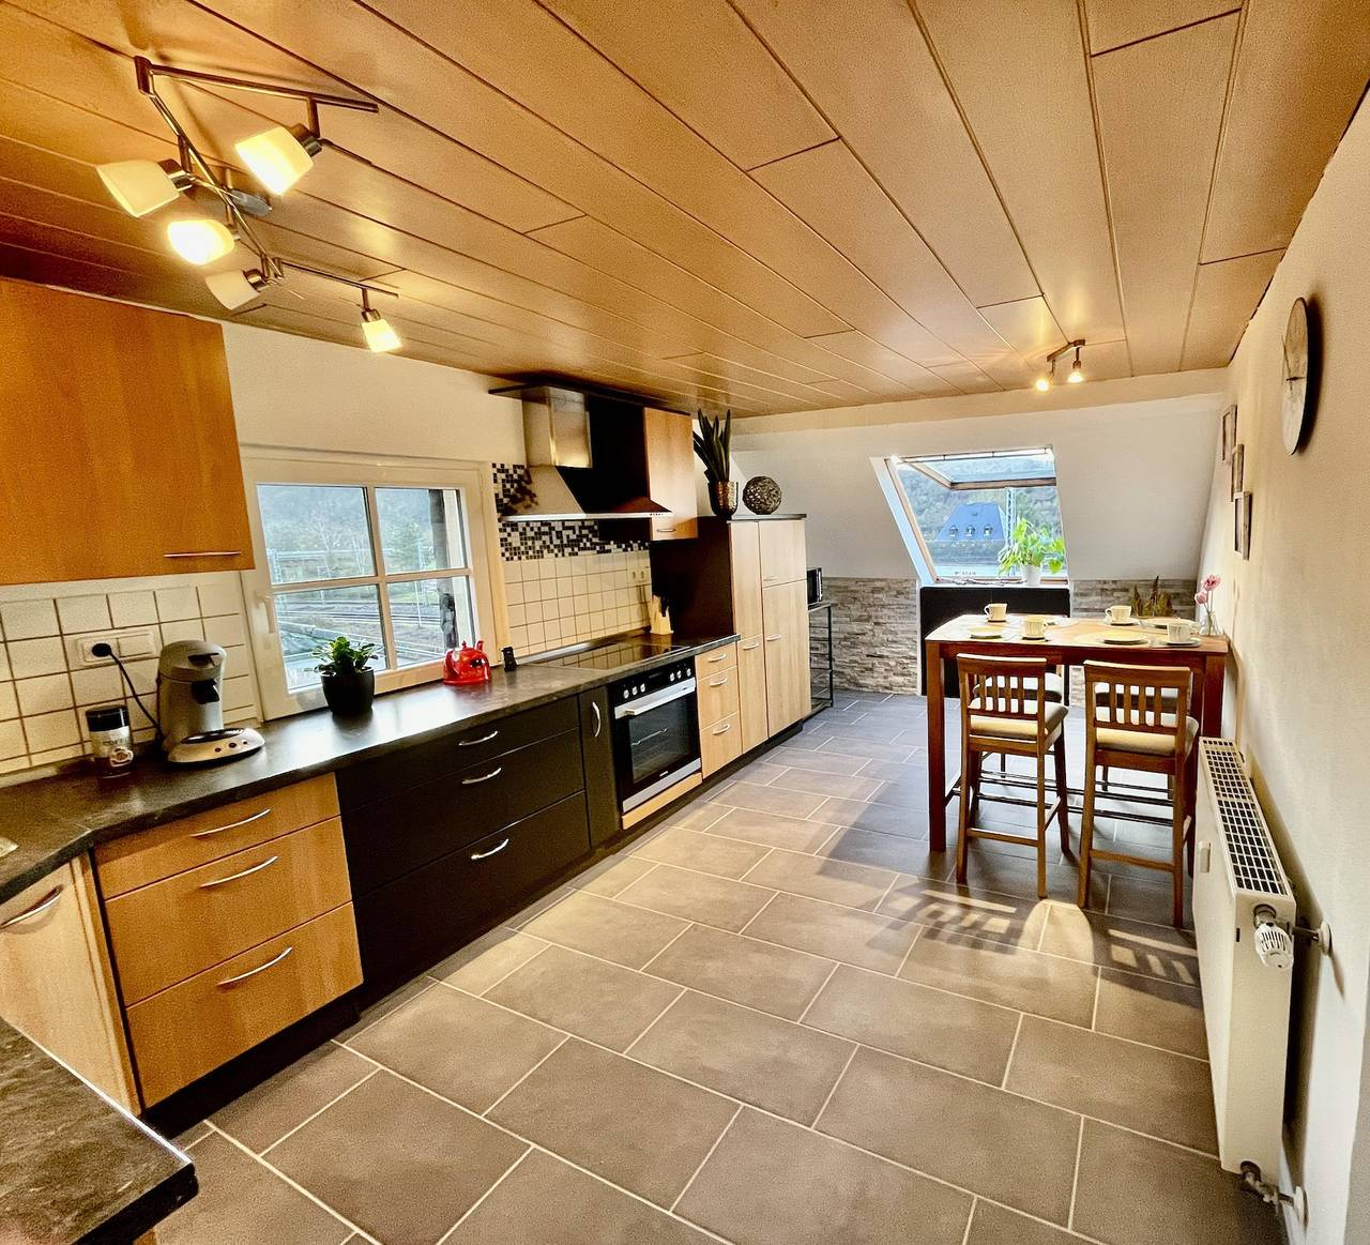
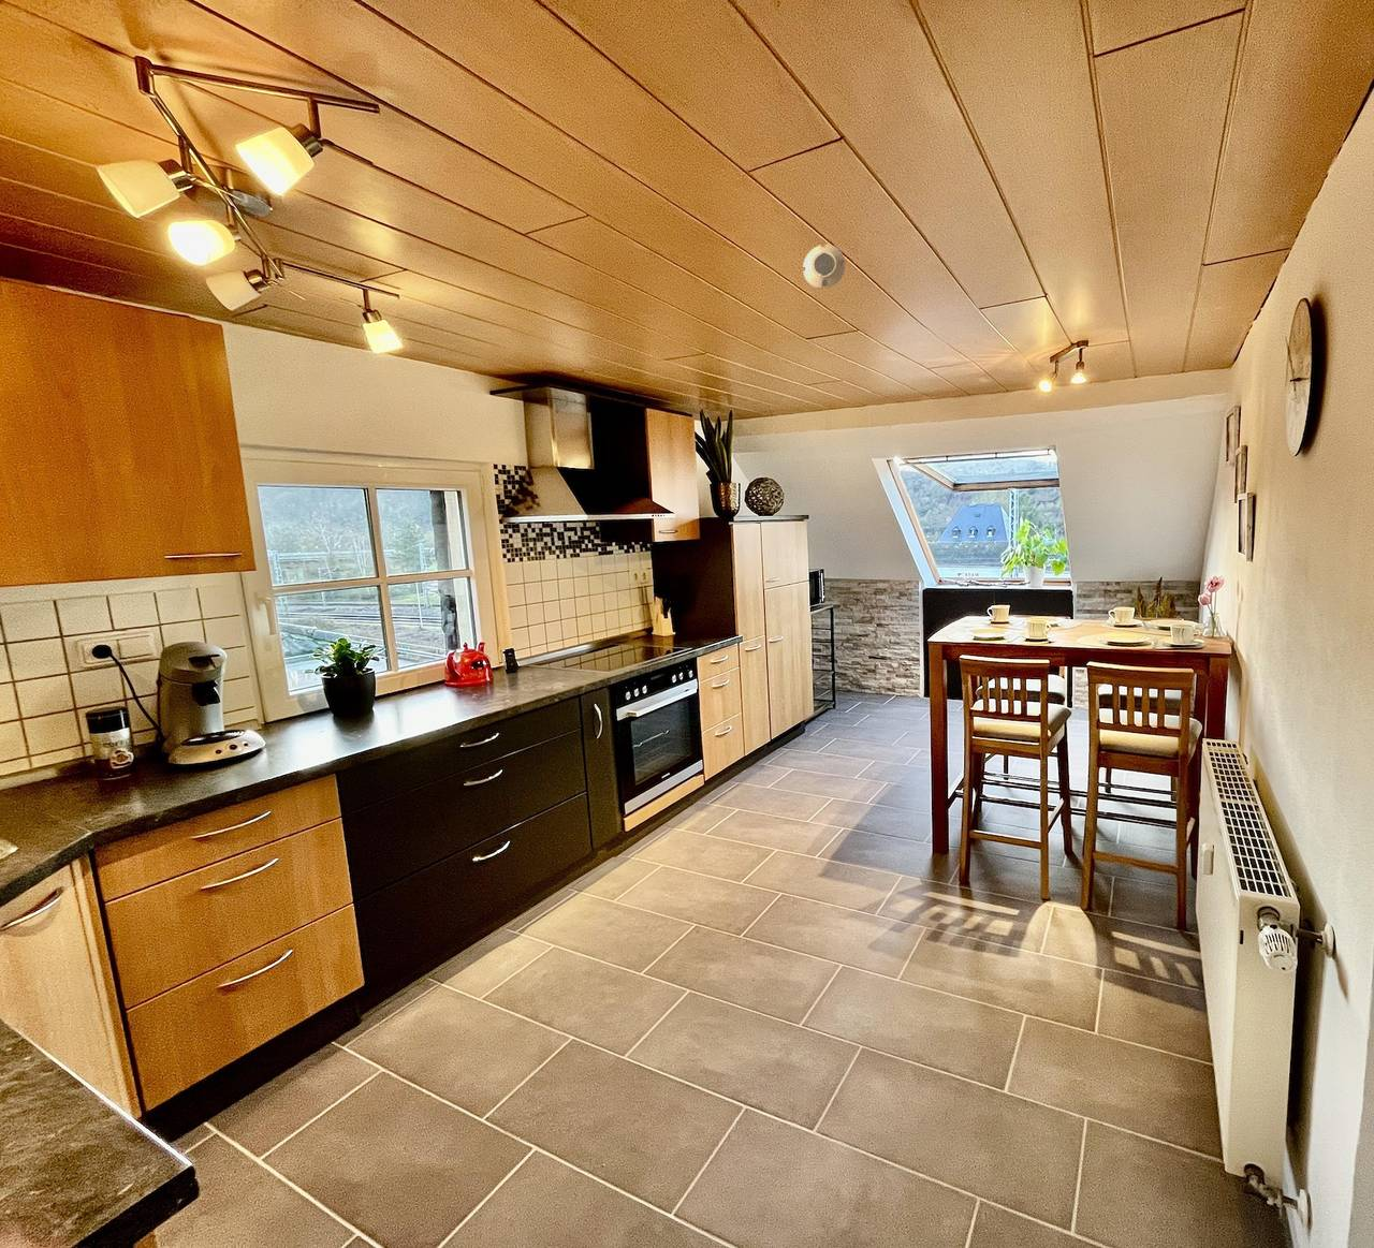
+ smoke detector (823, 266)
